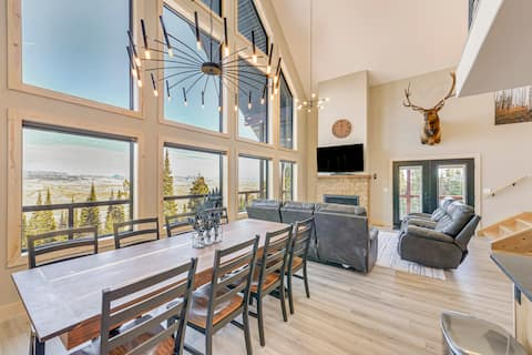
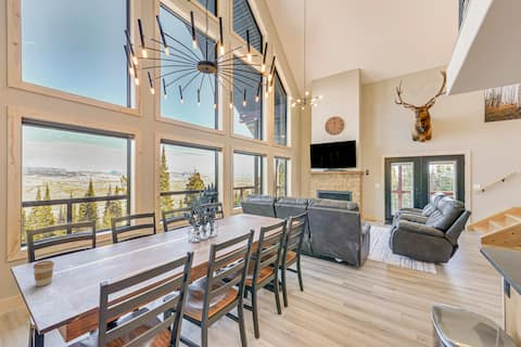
+ coffee cup (43, 272)
